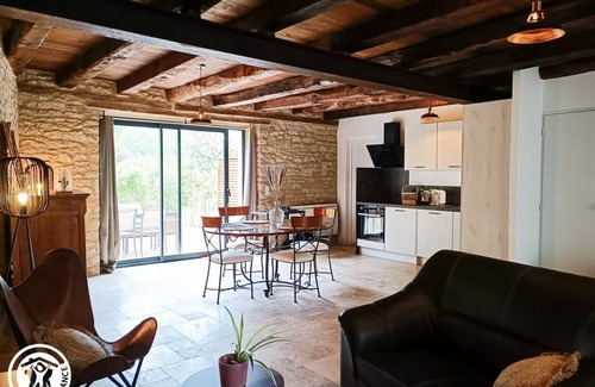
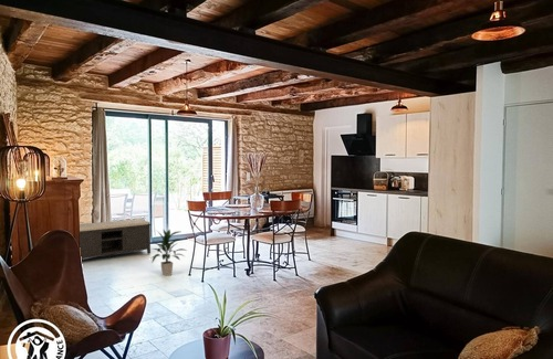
+ bench (108, 240)
+ indoor plant (166, 251)
